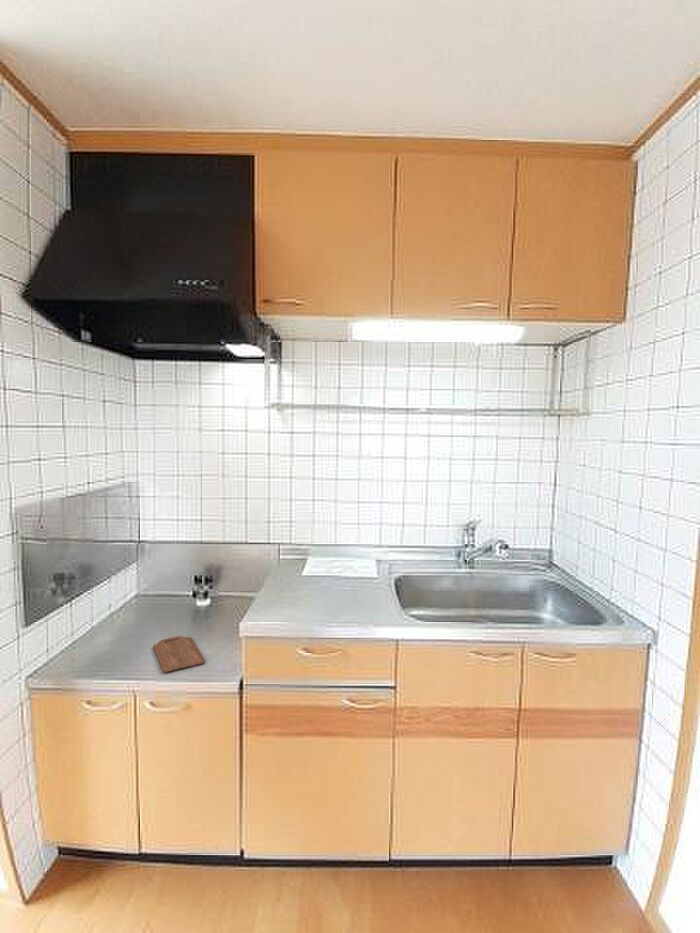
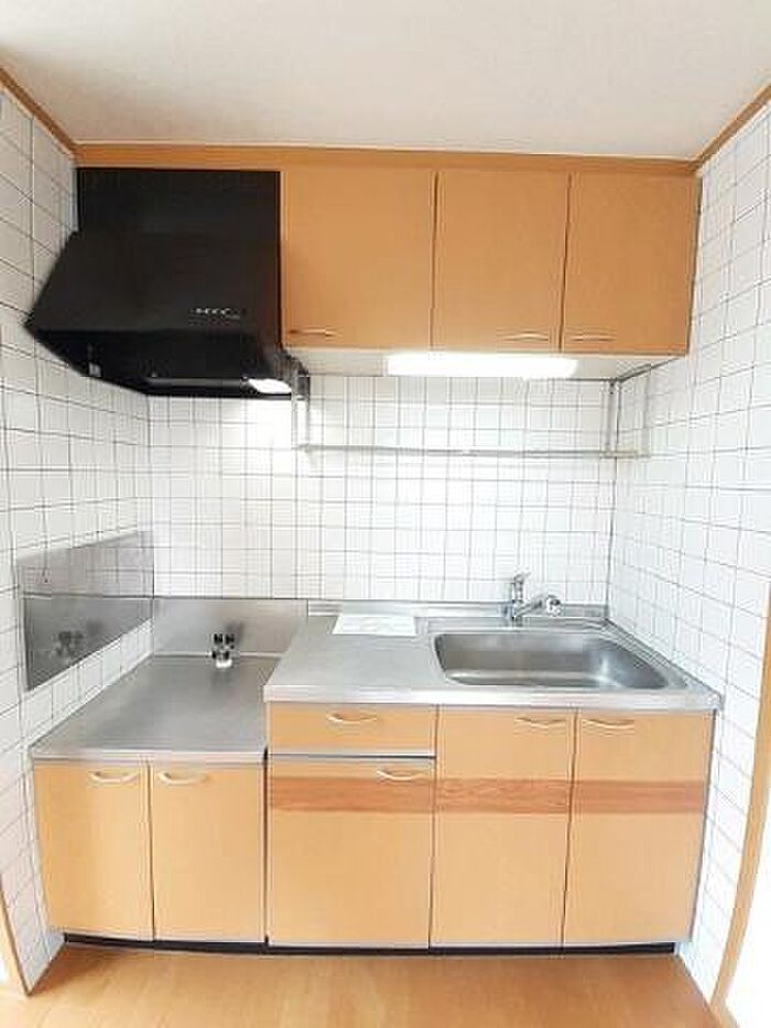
- cutting board (177, 651)
